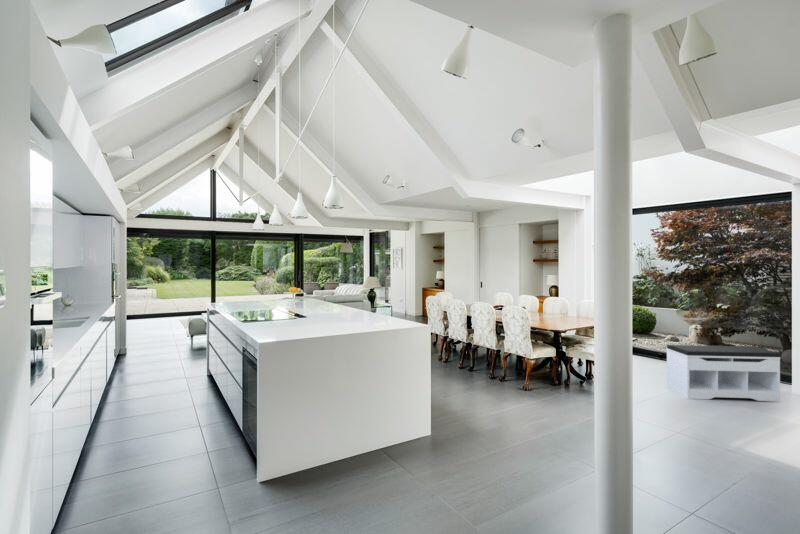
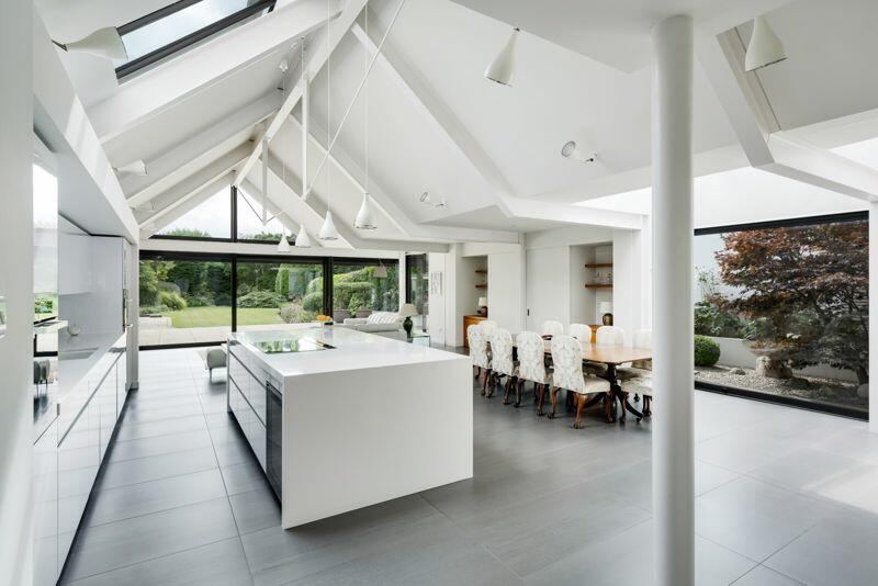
- bench (720, 371)
